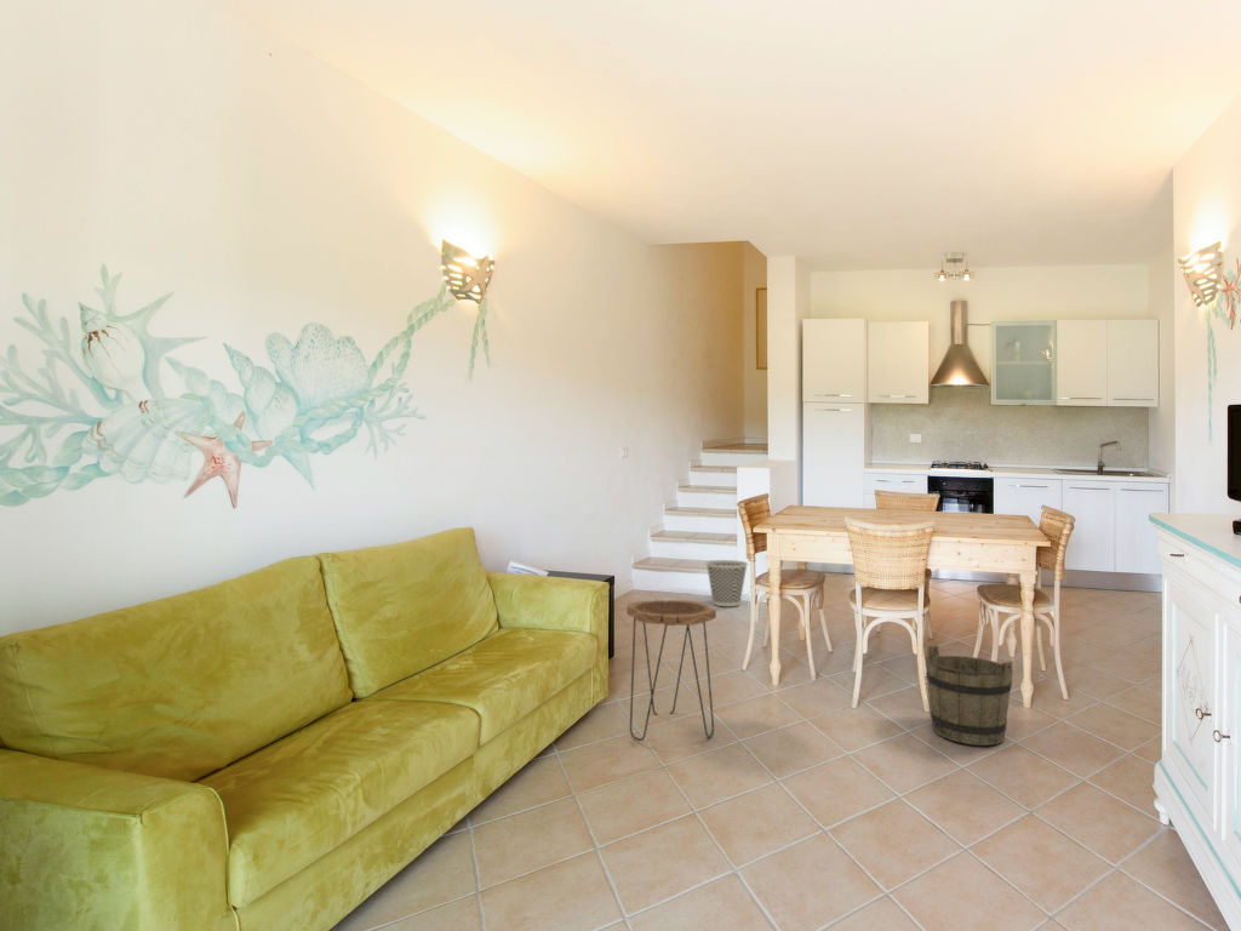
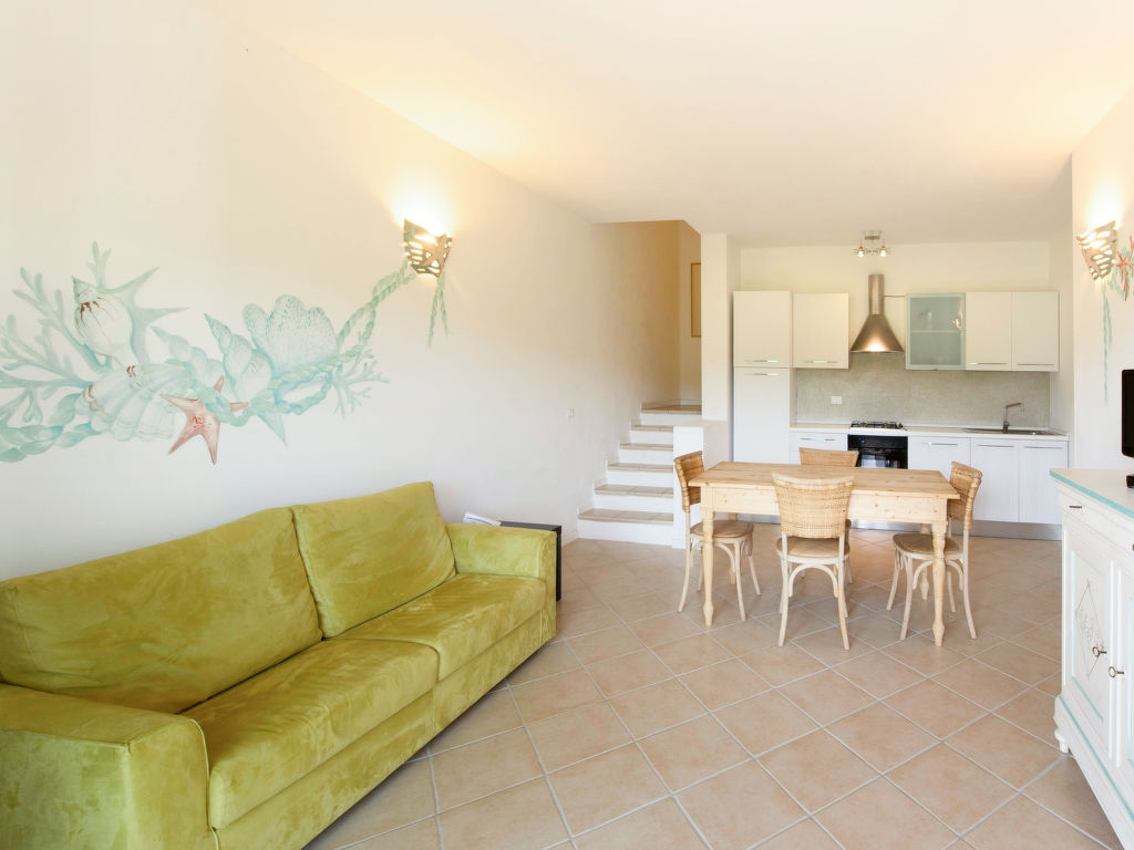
- bucket (967, 692)
- side table (679, 670)
- wastebasket (726, 583)
